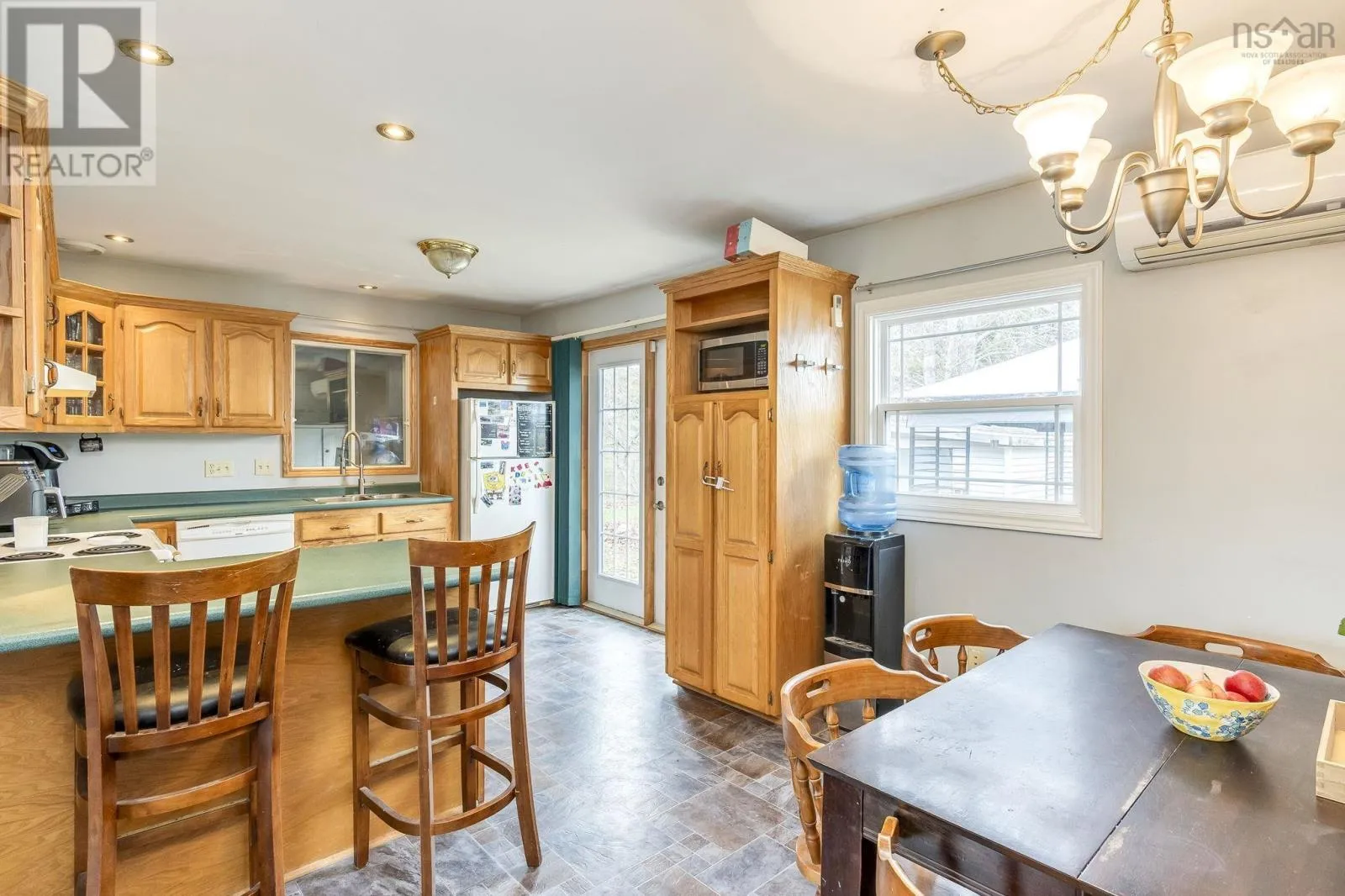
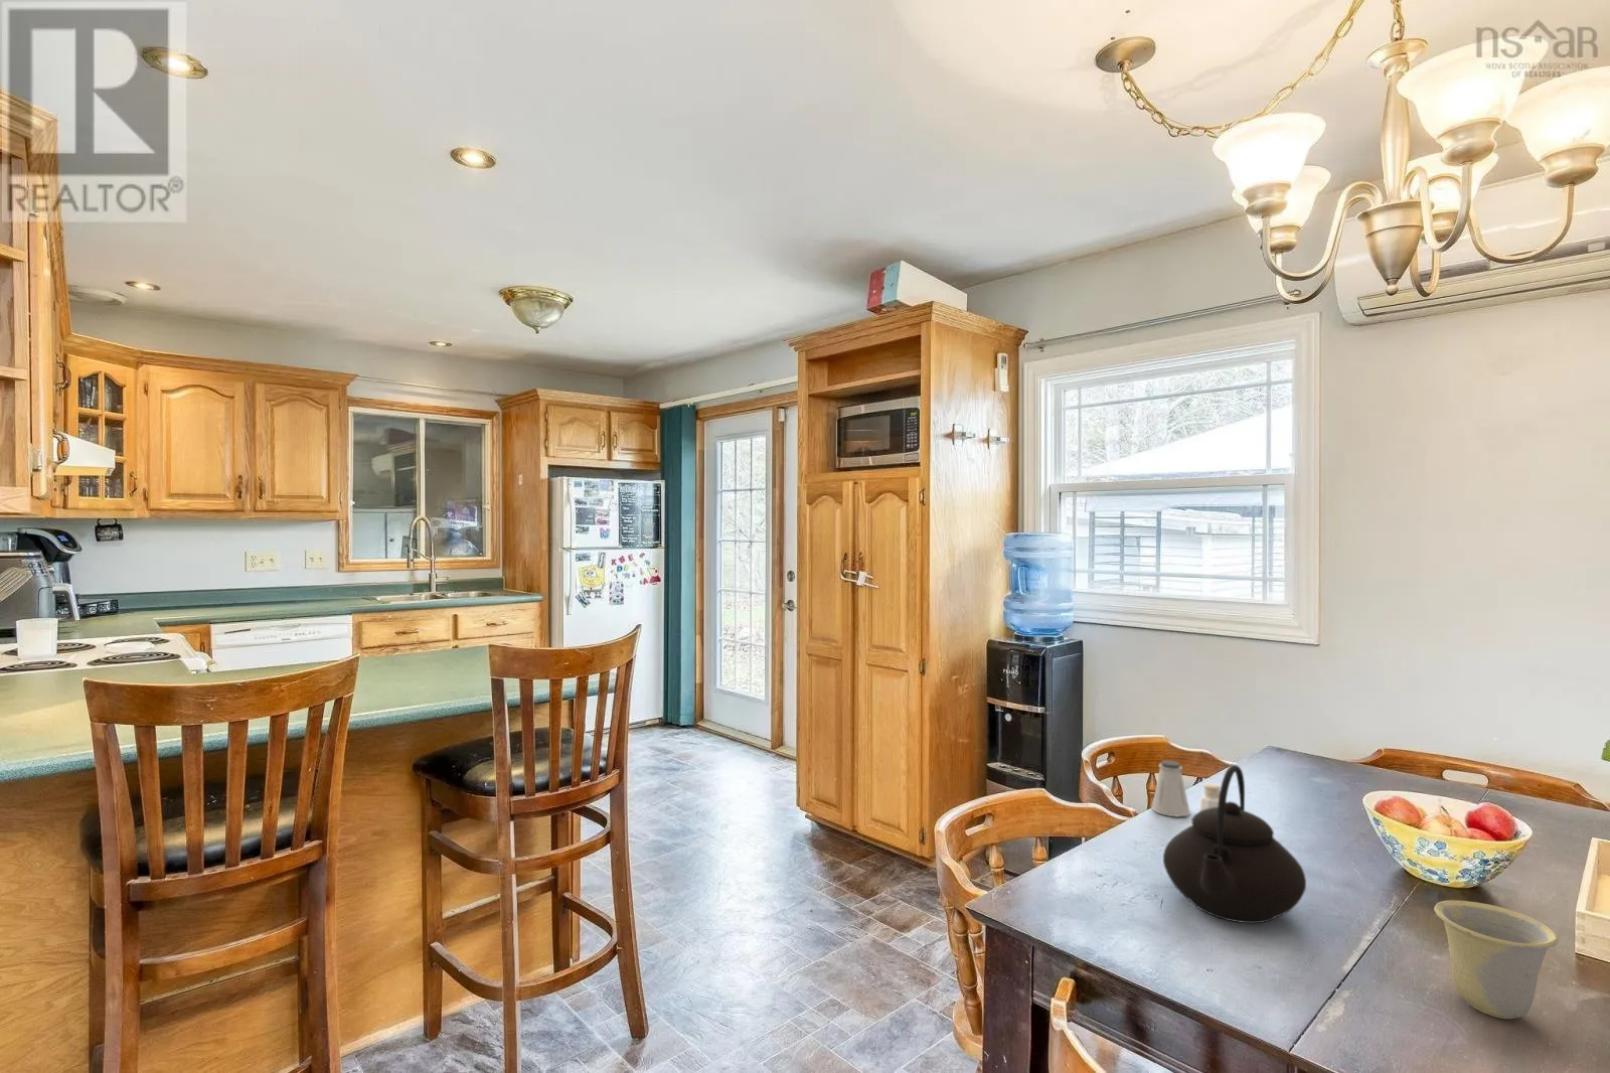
+ cup (1493, 963)
+ saltshaker (1171, 786)
+ pepper shaker (1211, 807)
+ teapot (1228, 839)
